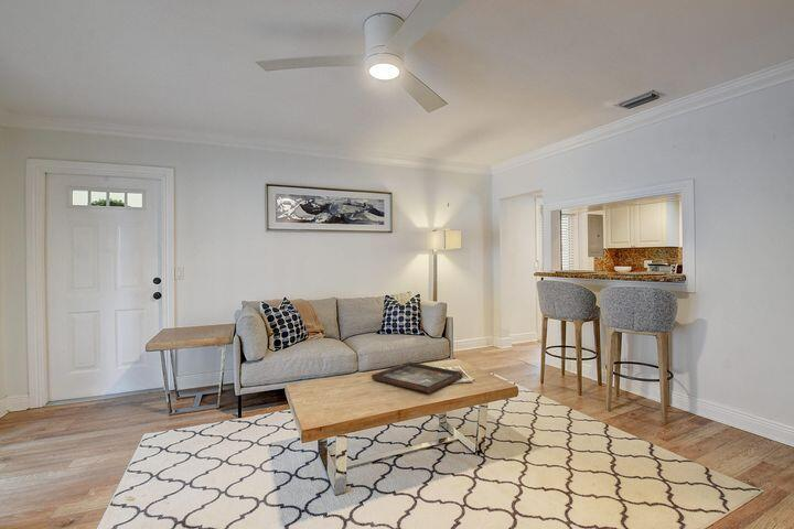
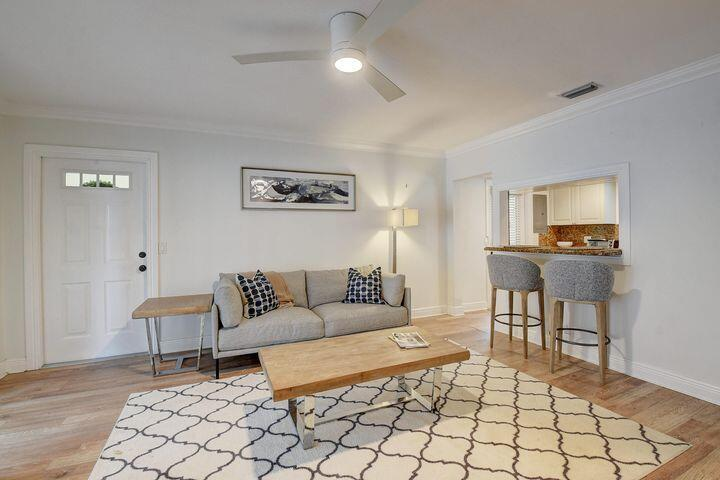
- decorative tray (417, 375)
